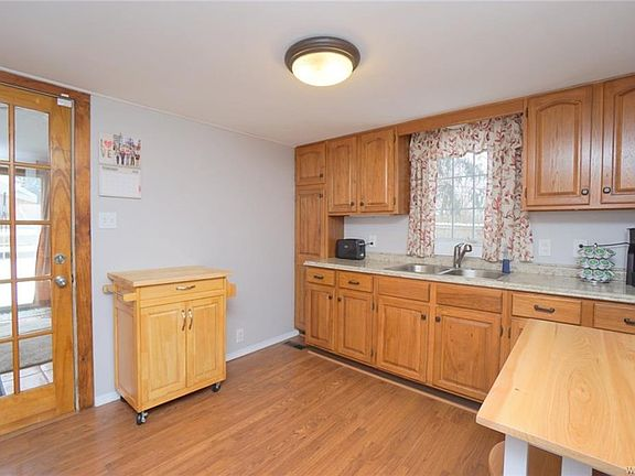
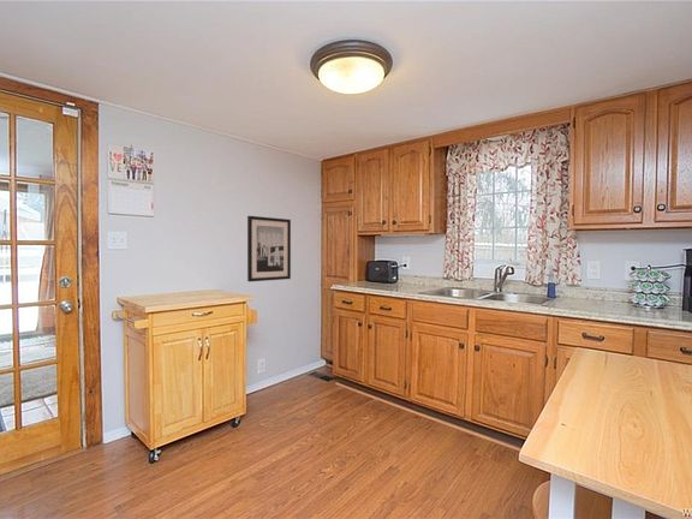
+ wall art (269, 249)
